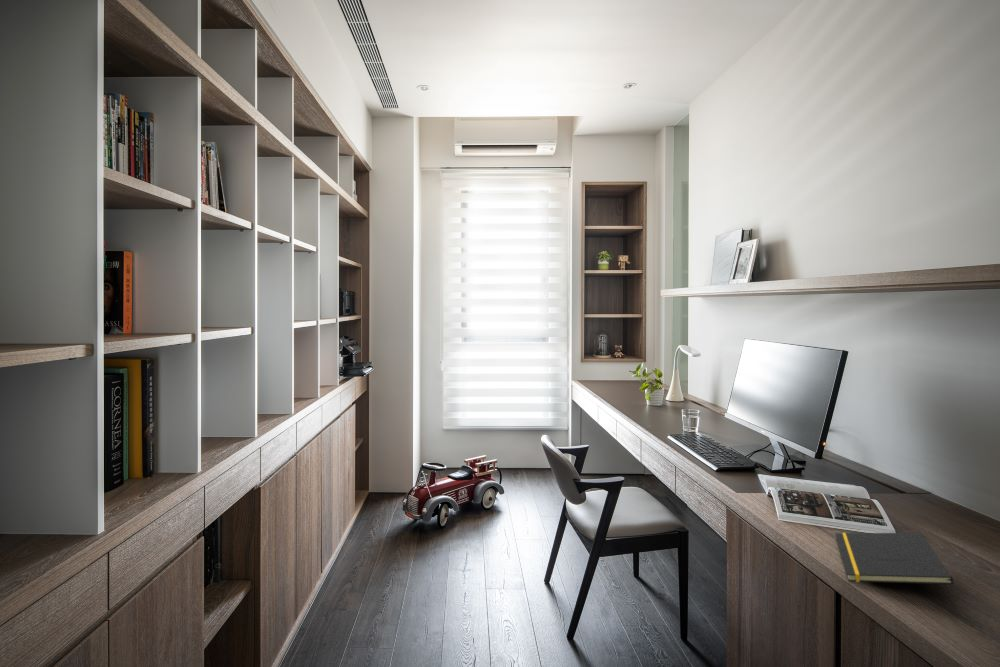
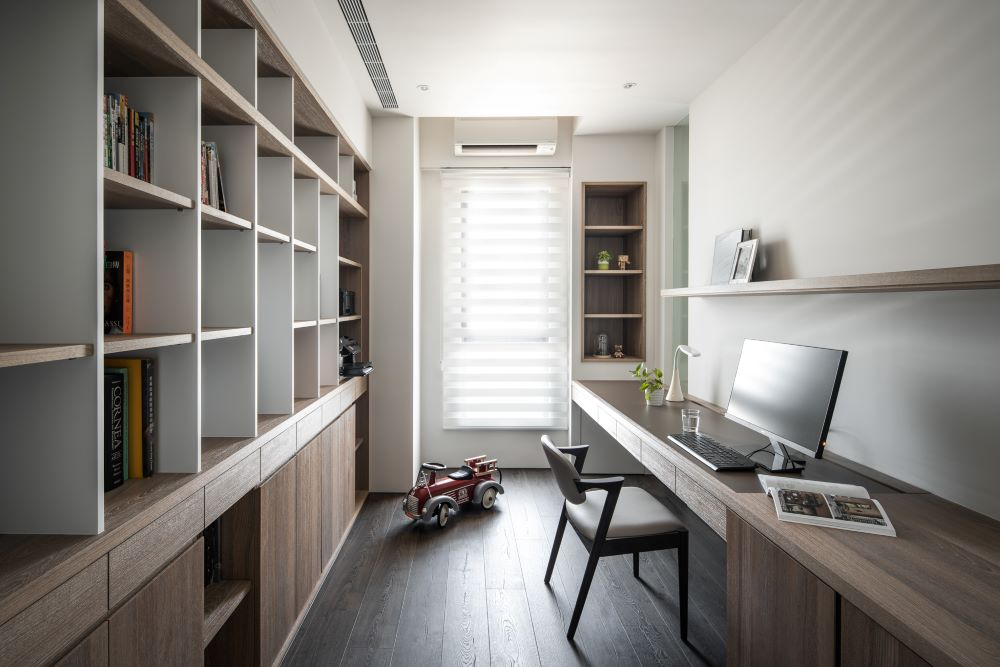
- notepad (886, 555)
